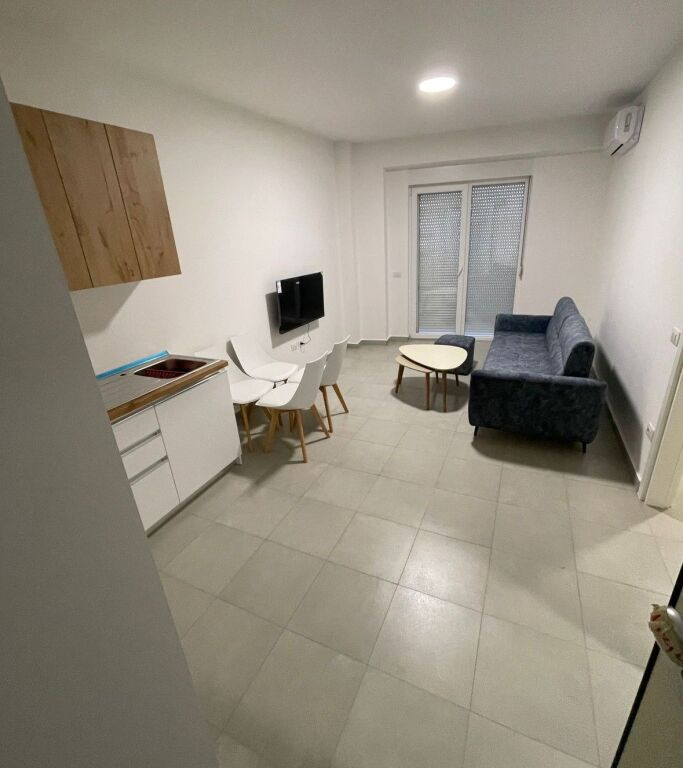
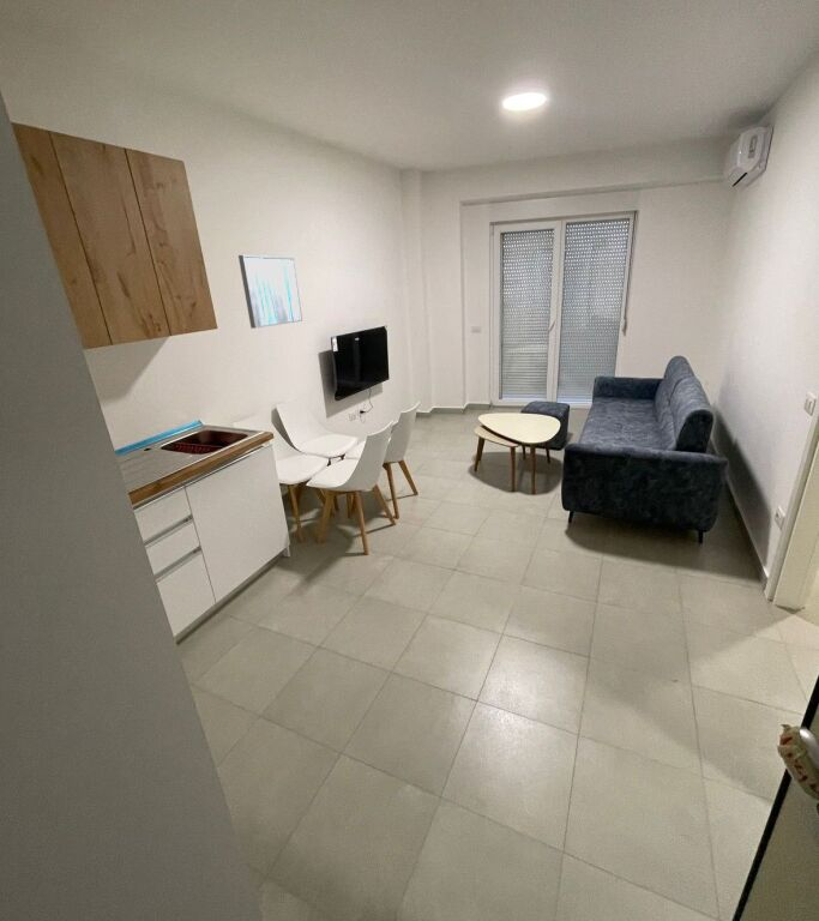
+ wall art (273, 290)
